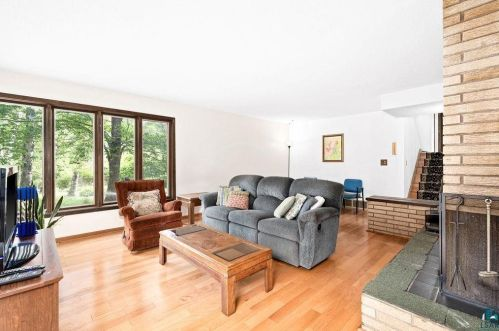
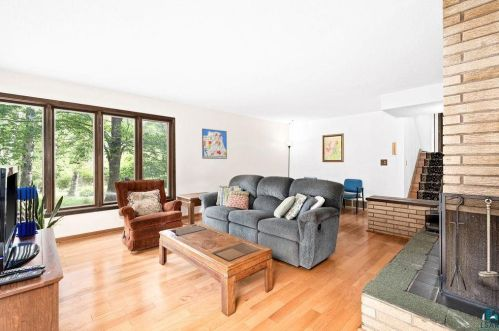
+ wall art (215, 144)
